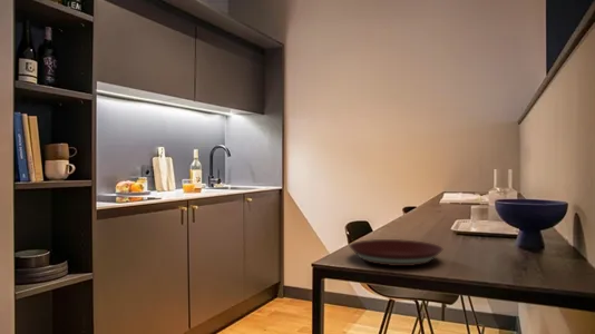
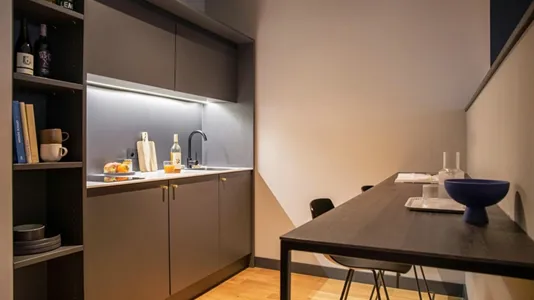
- plate (394, 253)
